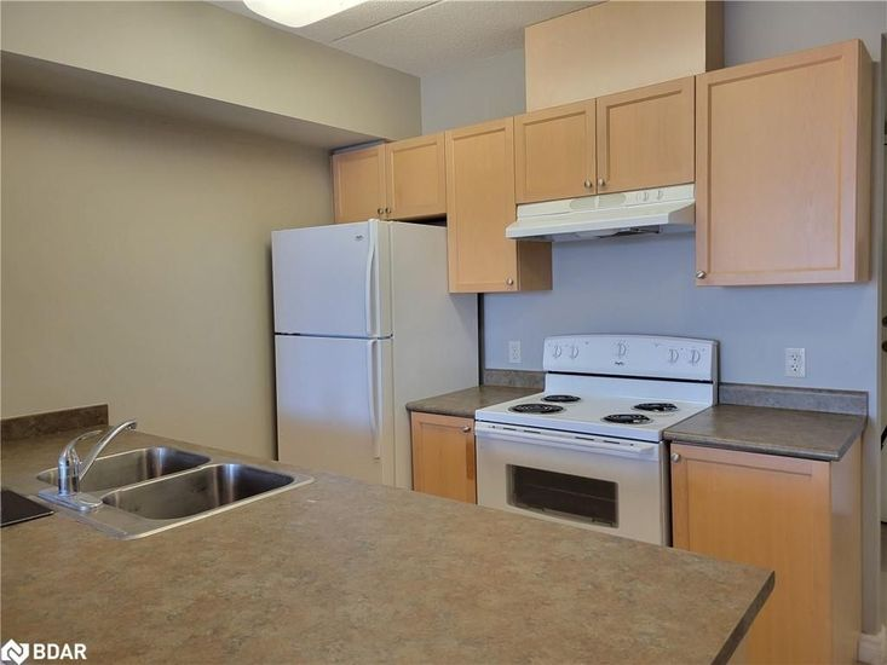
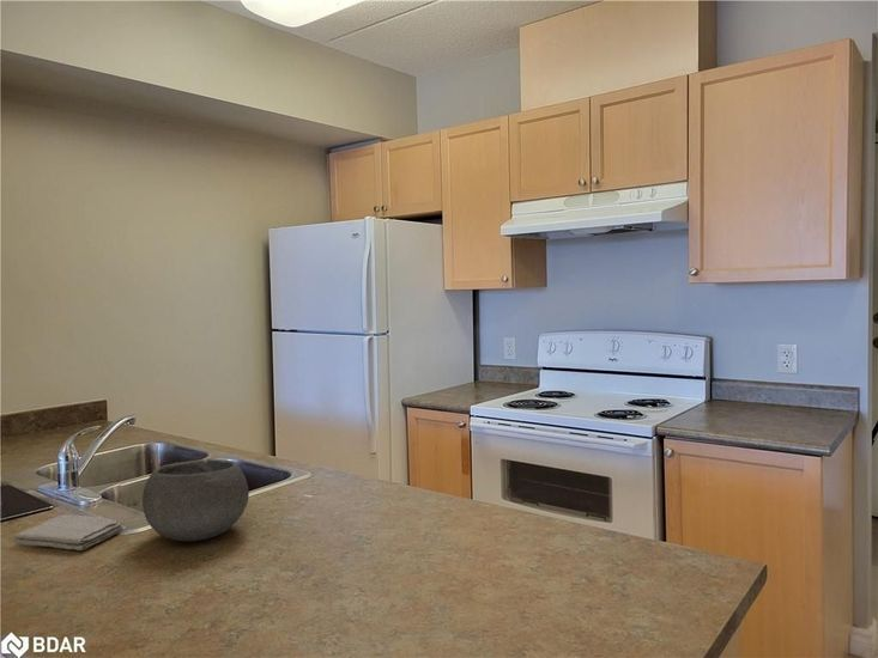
+ bowl (196, 500)
+ washcloth (69, 531)
